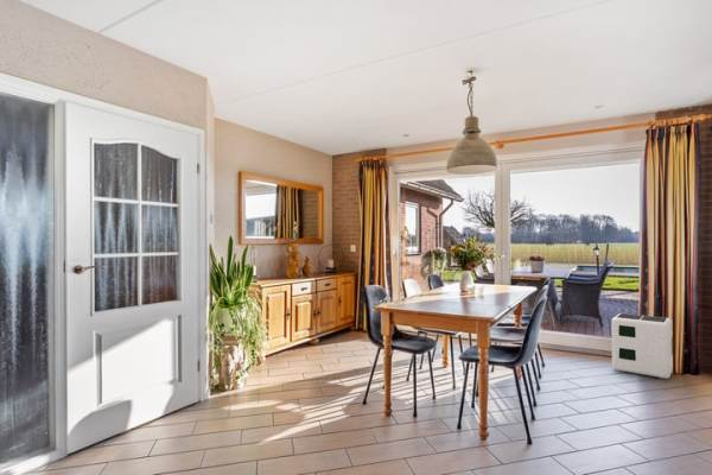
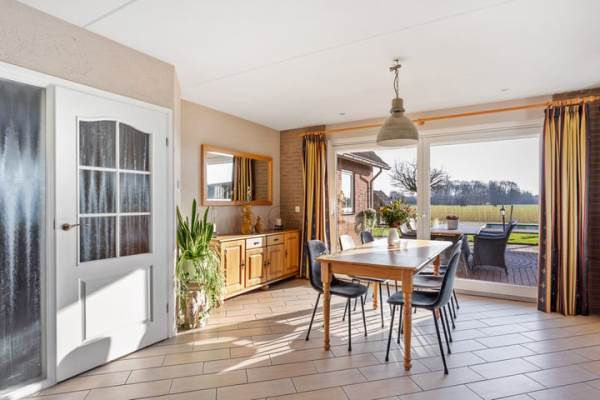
- air purifier (641, 344)
